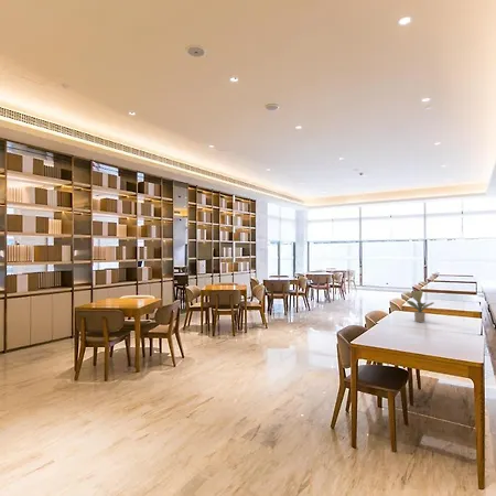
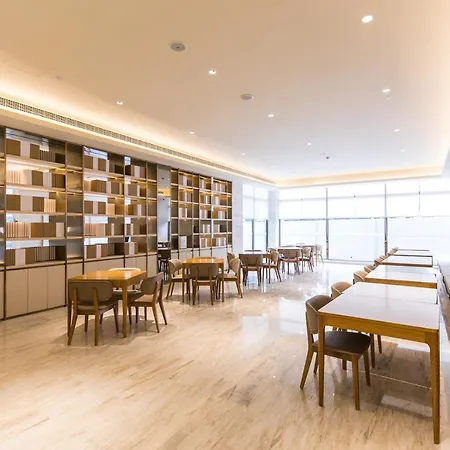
- potted plant (420, 305)
